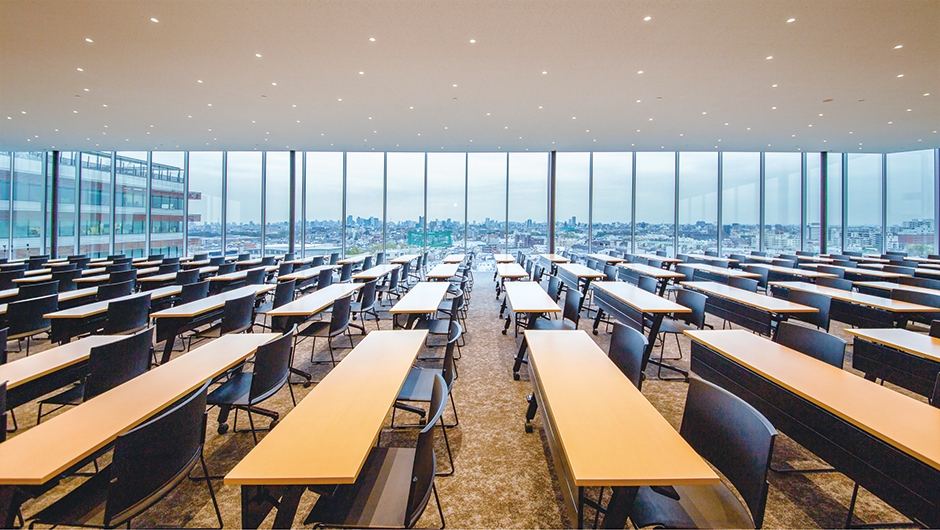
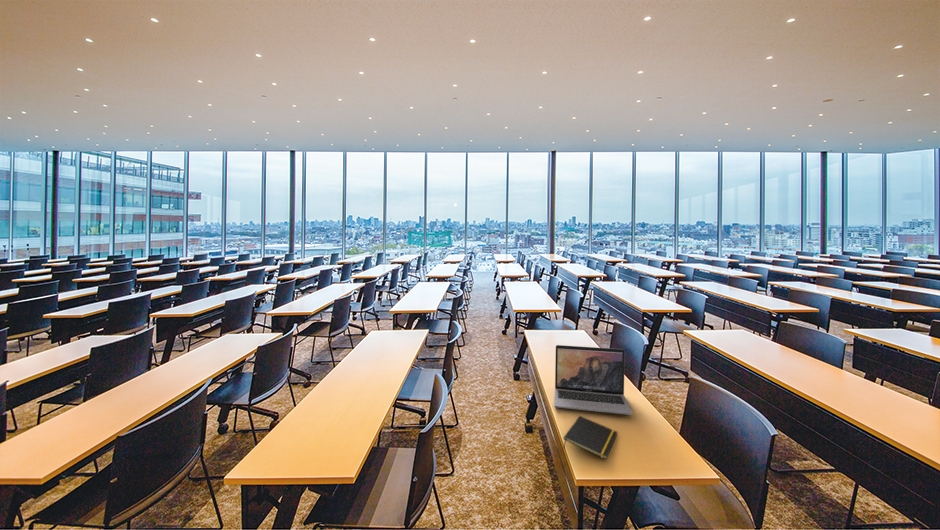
+ notepad (591, 435)
+ laptop (590, 377)
